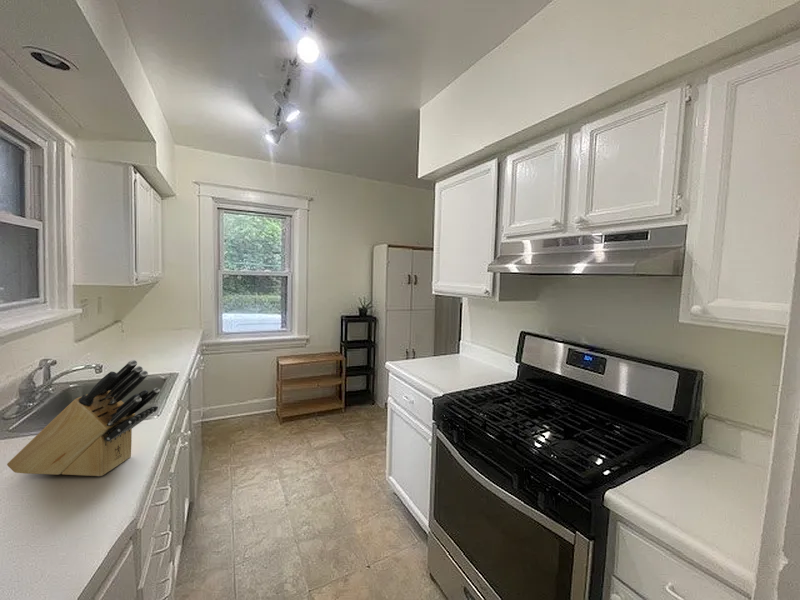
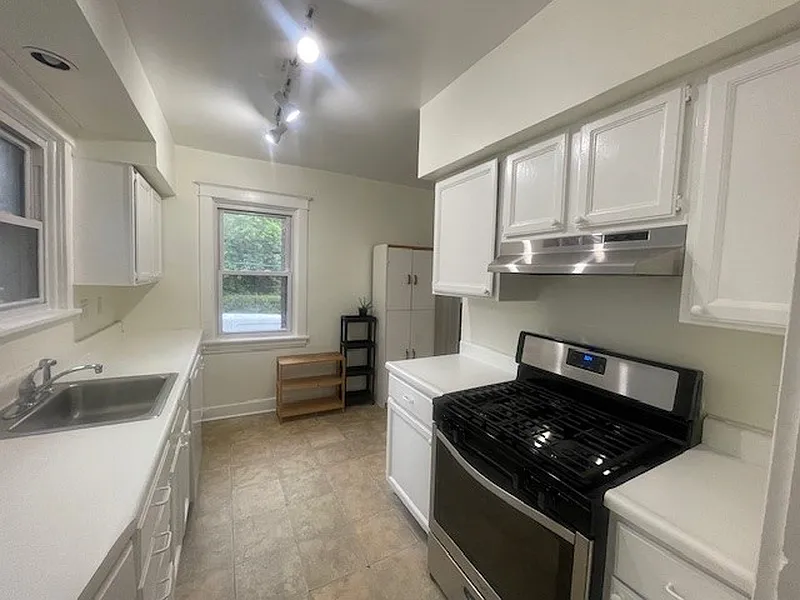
- knife block (88, 414)
